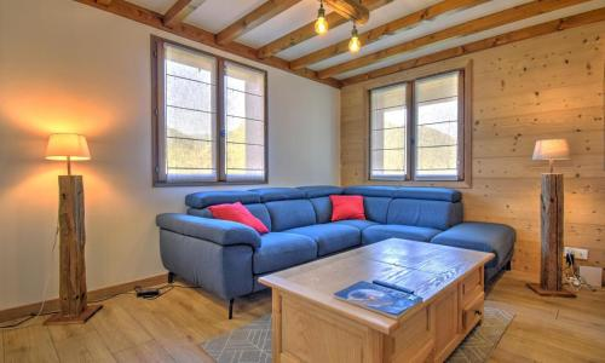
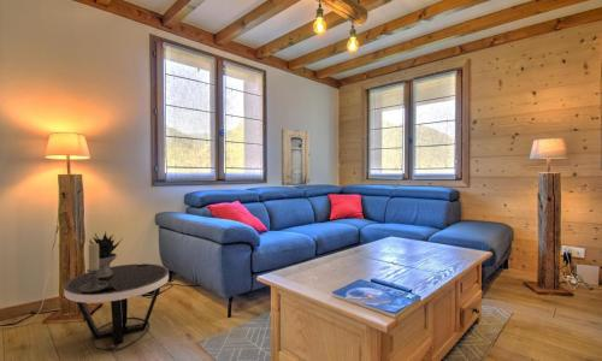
+ side table (120, 303)
+ potted plant (104, 251)
+ wall art (295, 158)
+ candle holder (96, 266)
